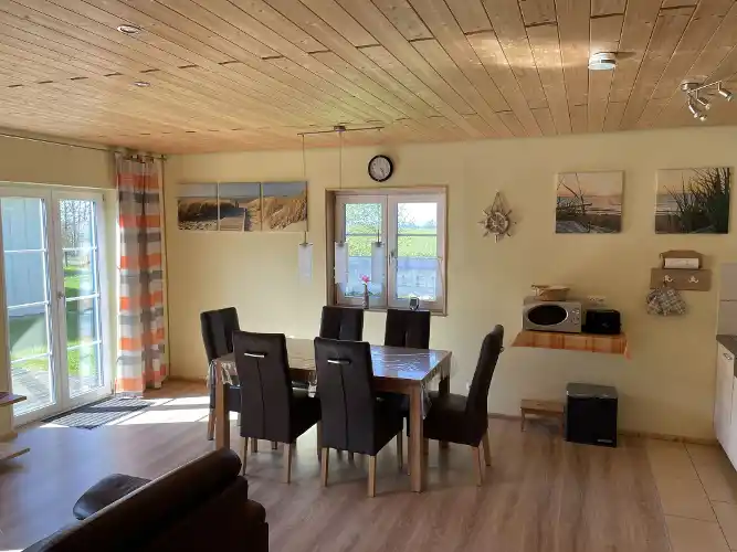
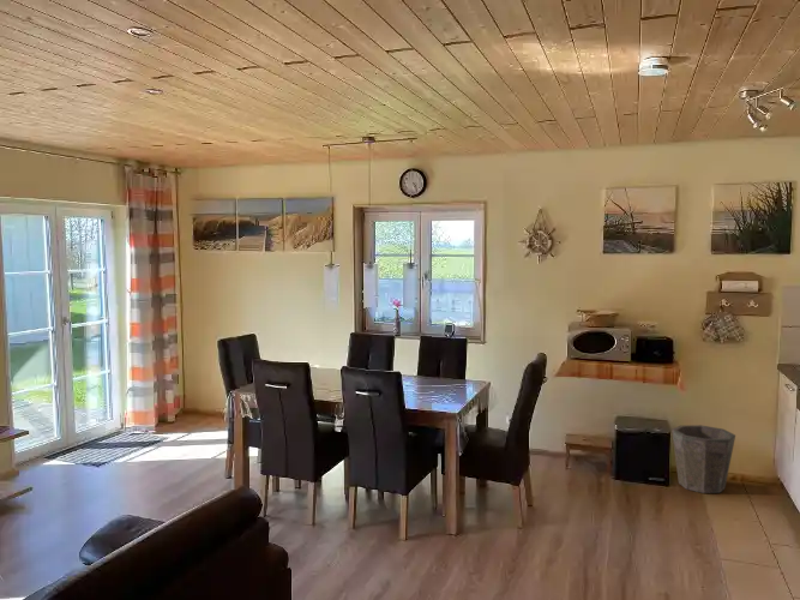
+ waste bin (702, 458)
